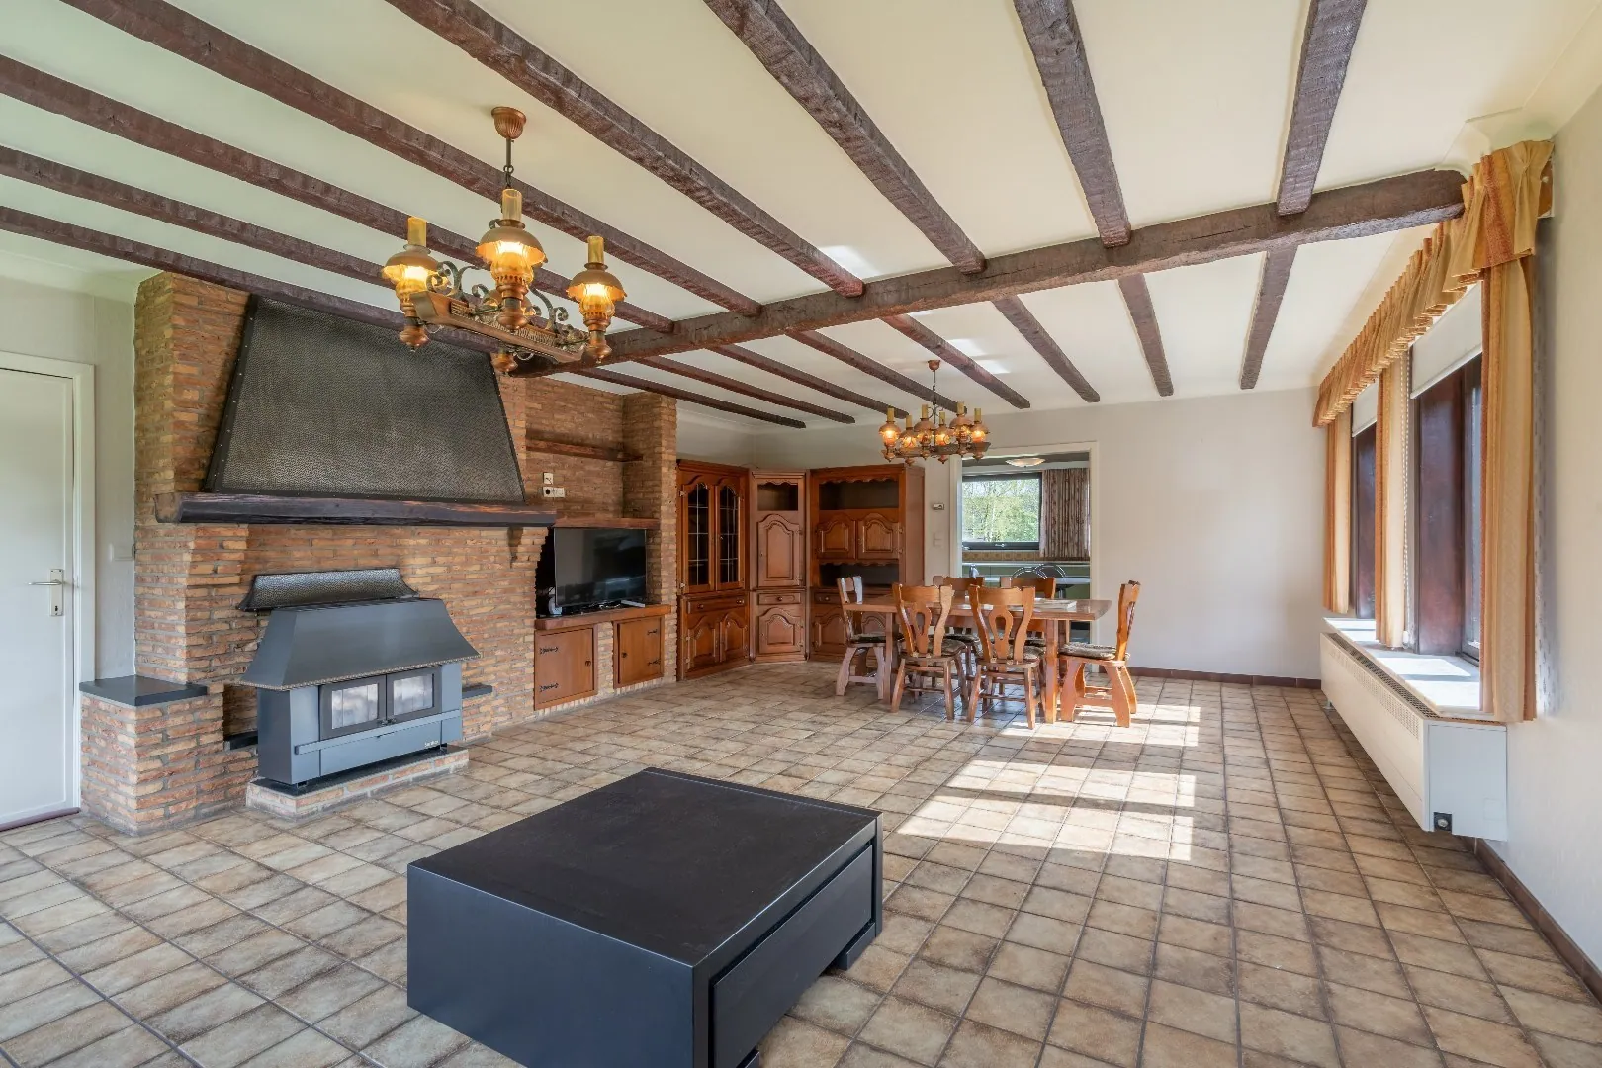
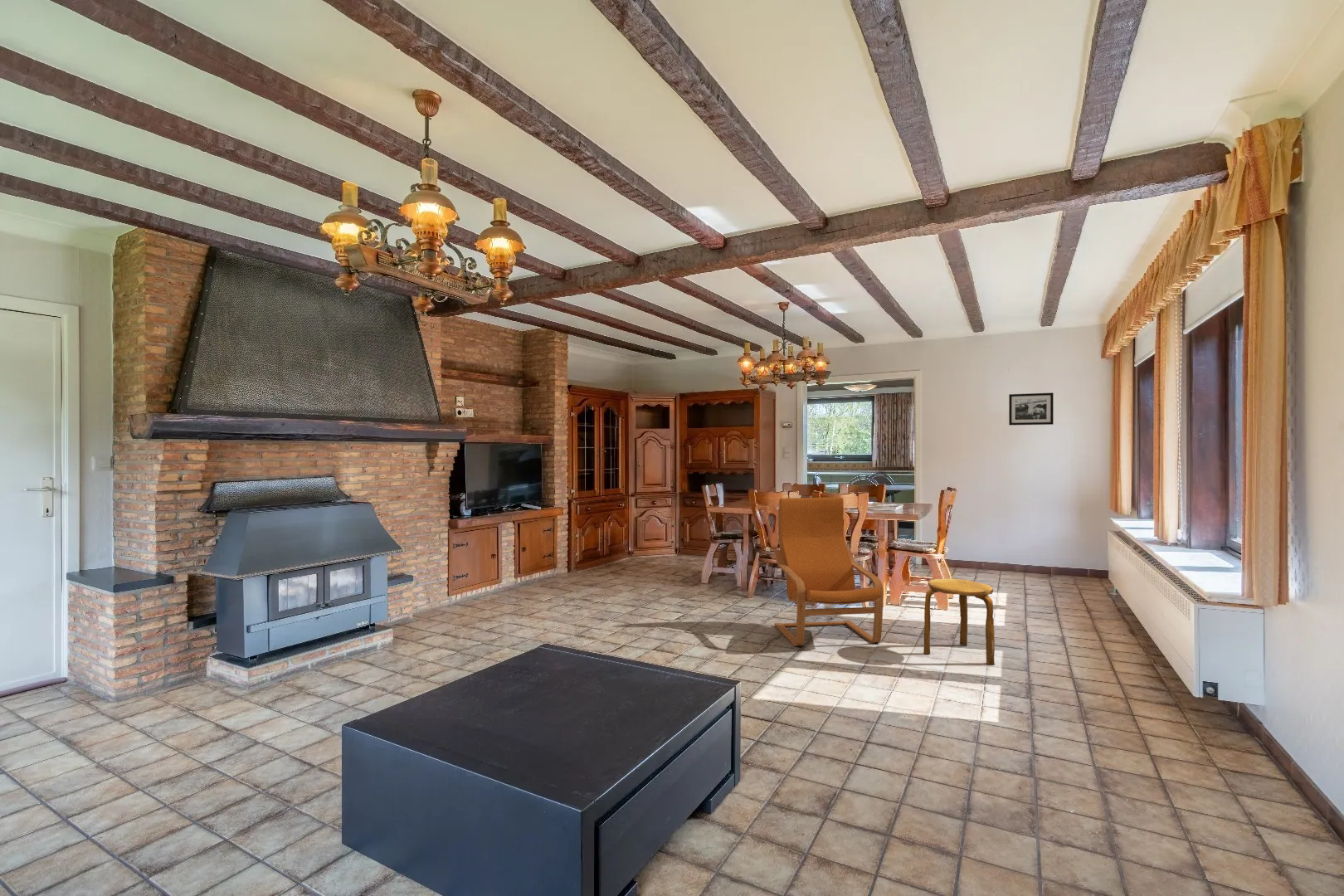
+ stool (961, 618)
+ armchair (825, 568)
+ picture frame (1030, 409)
